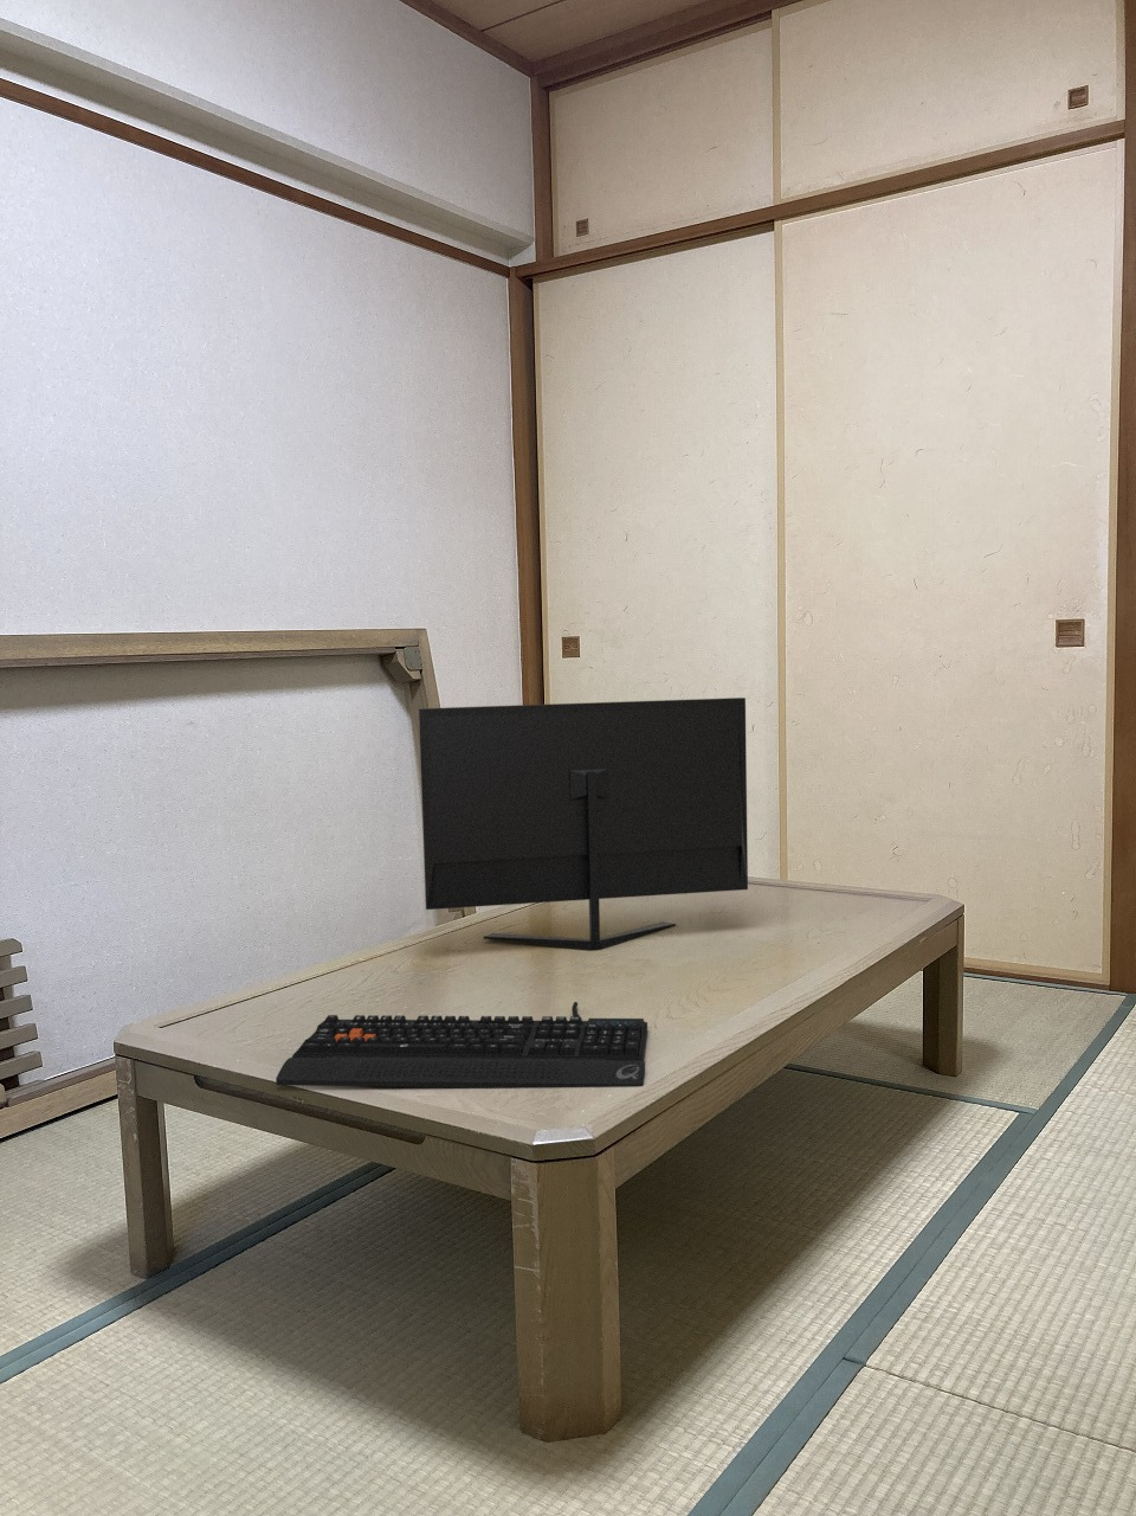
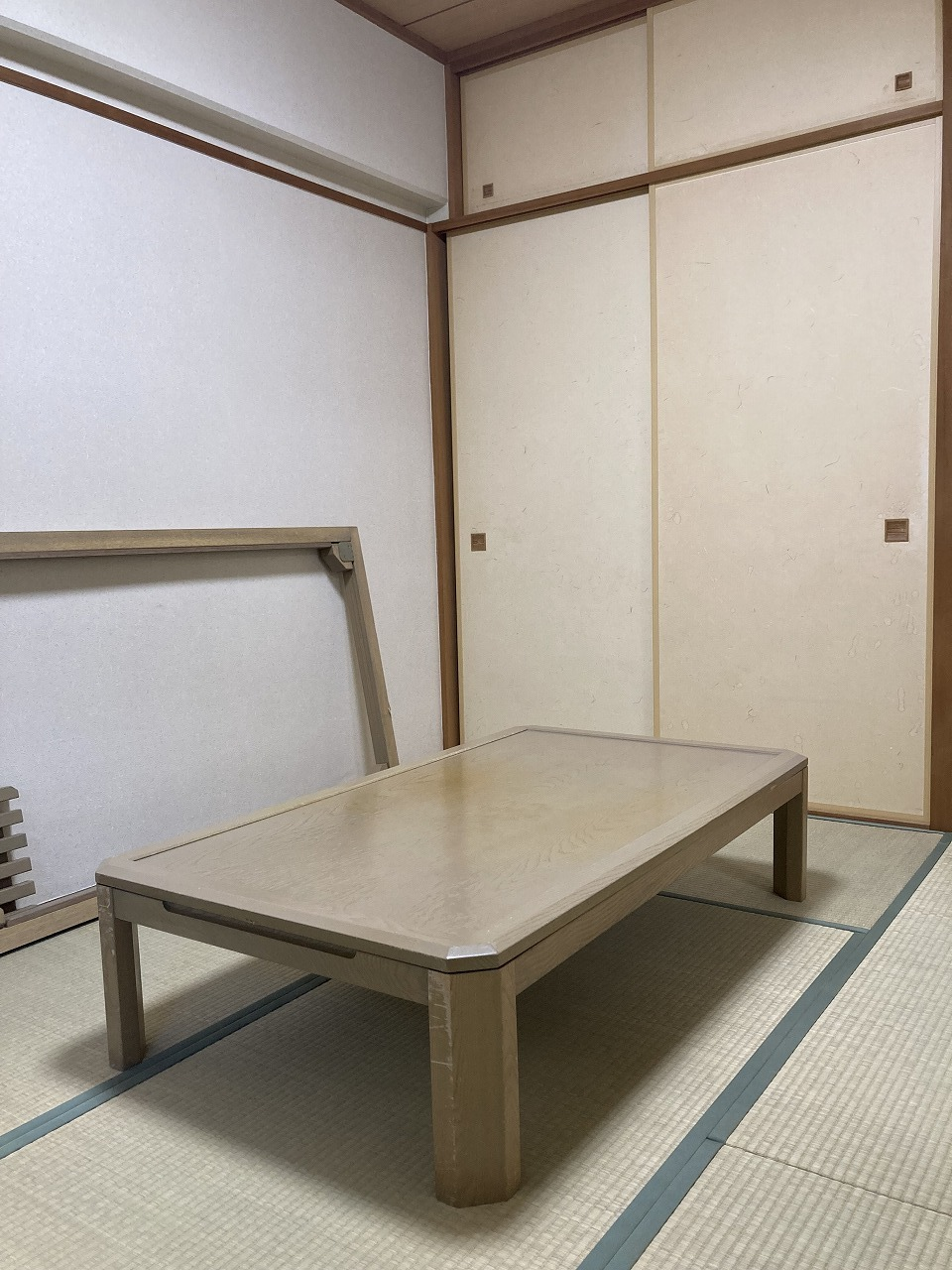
- monitor (591, 824)
- keyboard (480, 1033)
